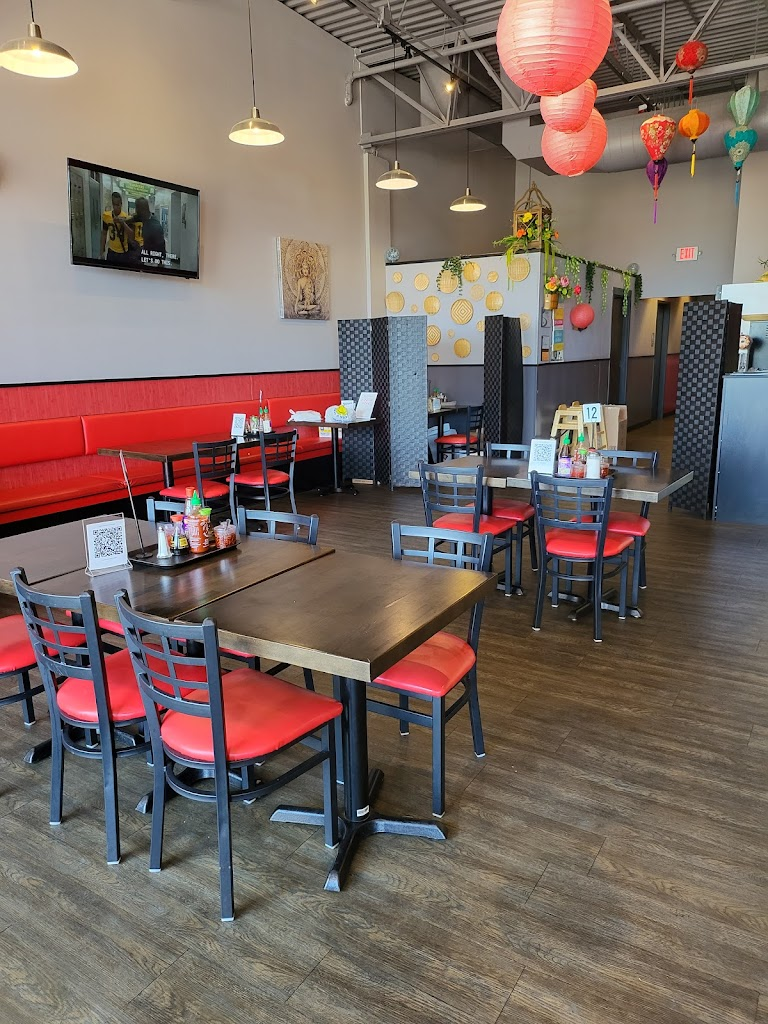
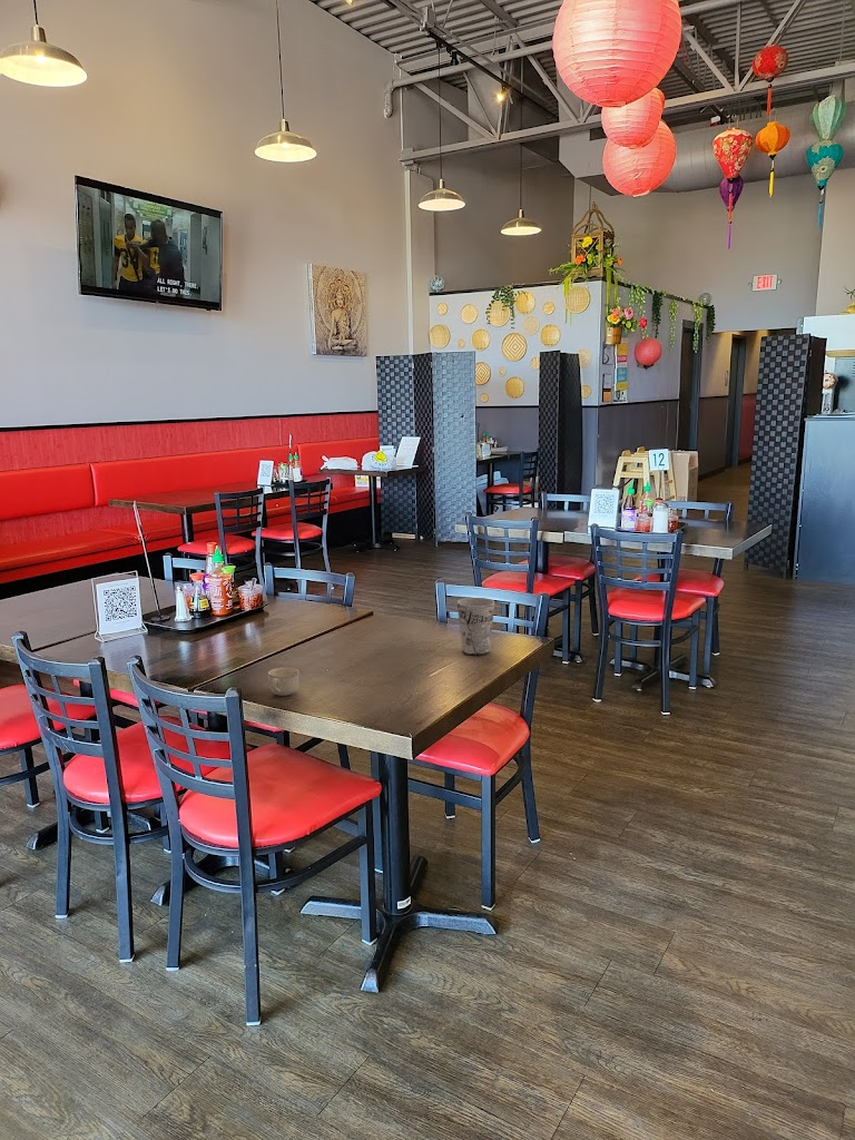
+ cup (475, 626)
+ cup (281, 684)
